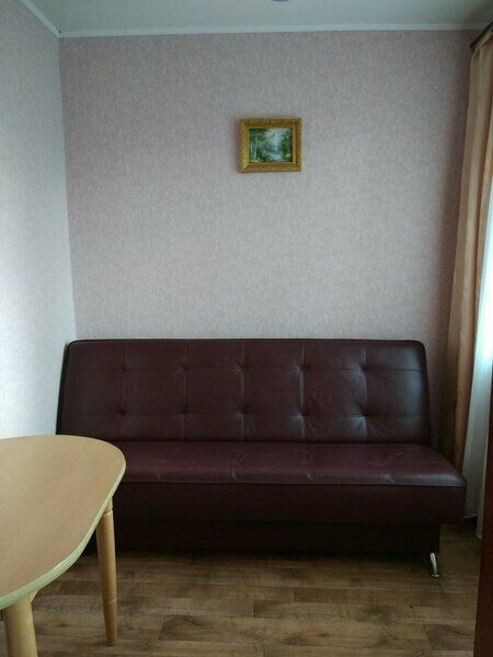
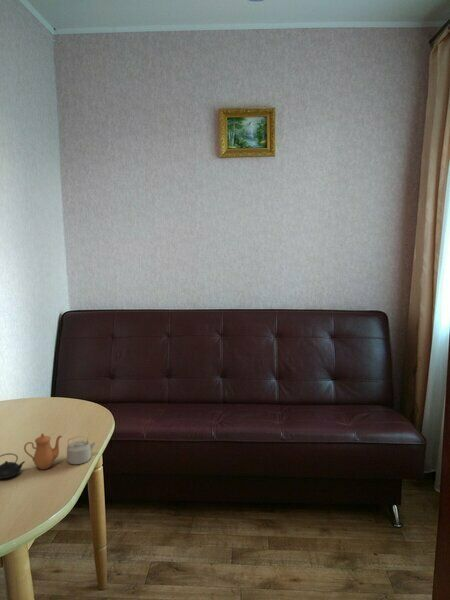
+ teapot (46, 449)
